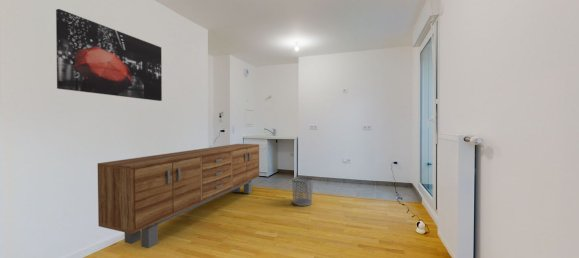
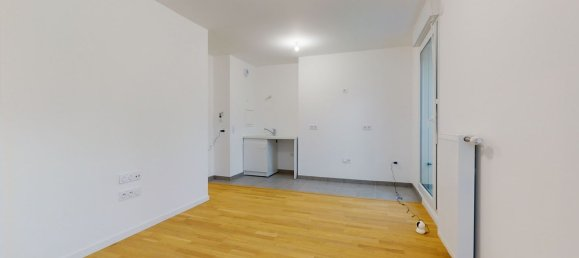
- wall art (119, 64)
- sideboard (205, 180)
- waste bin (302, 190)
